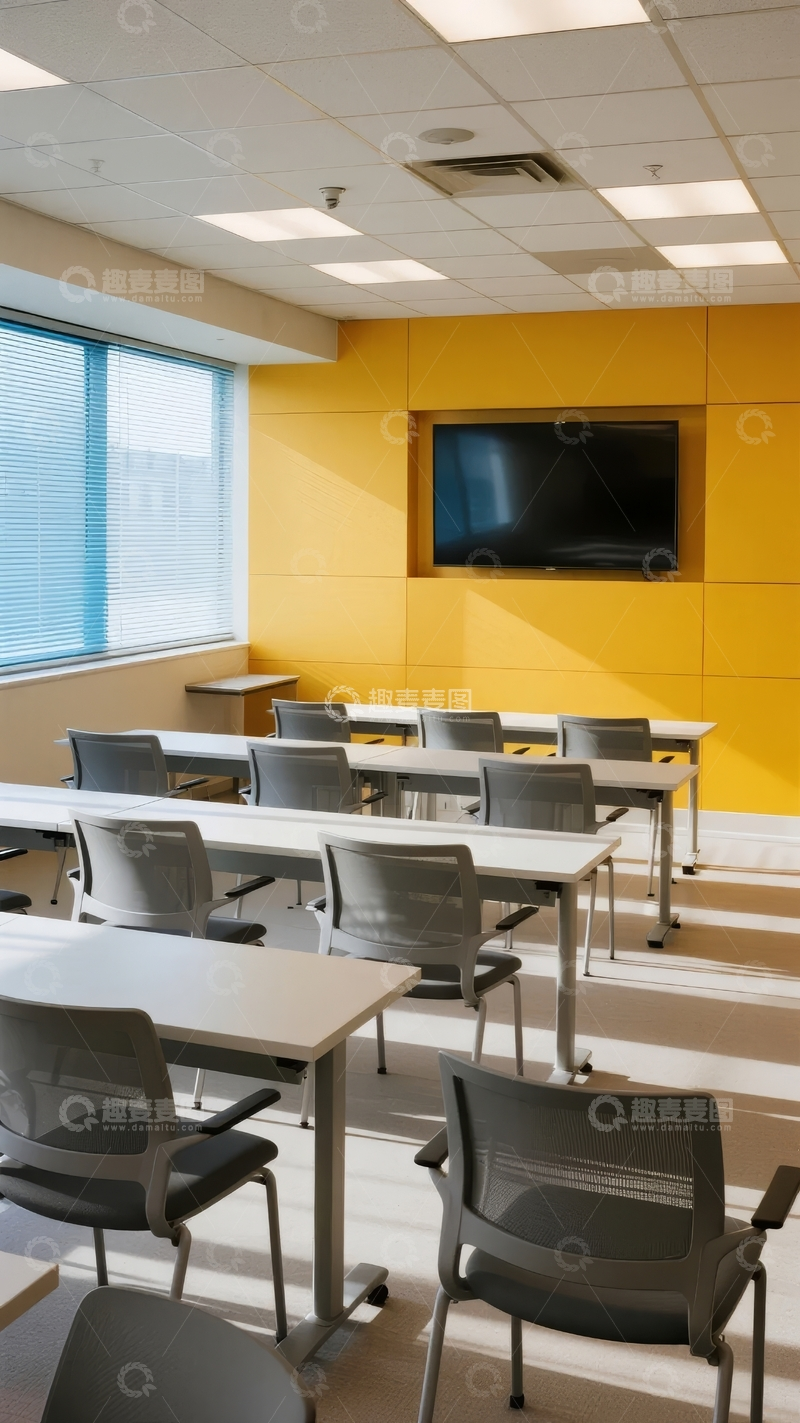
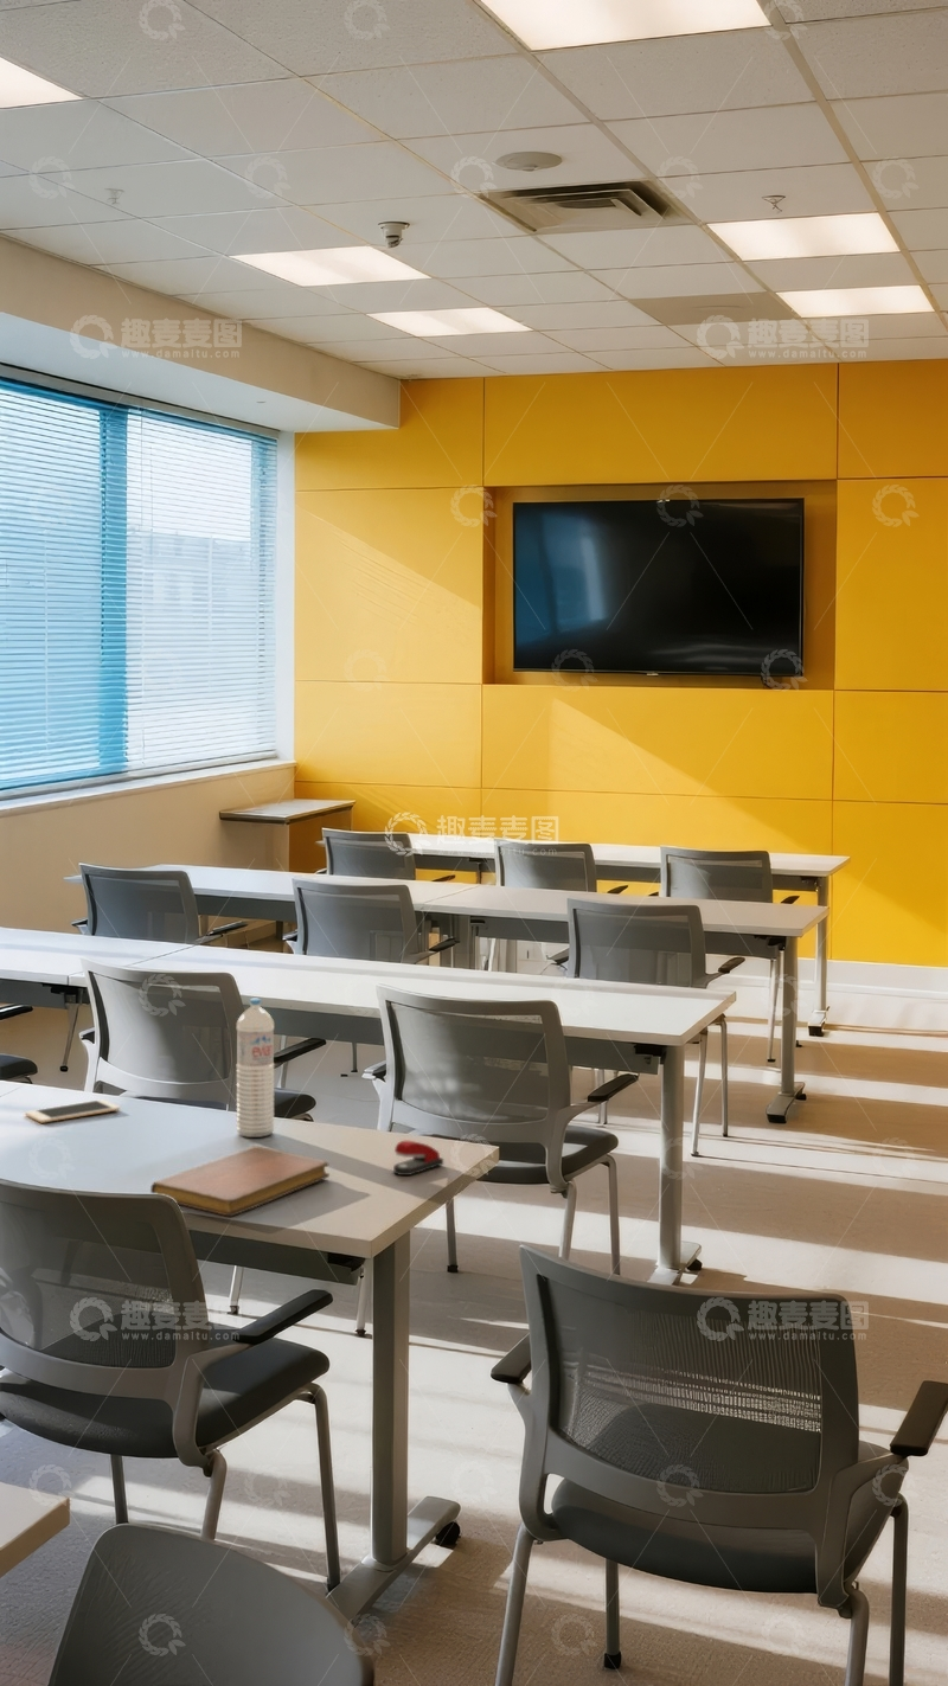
+ notebook (242, 1179)
+ water bottle (255, 1066)
+ stapler (416, 1153)
+ cell phone (72, 1110)
